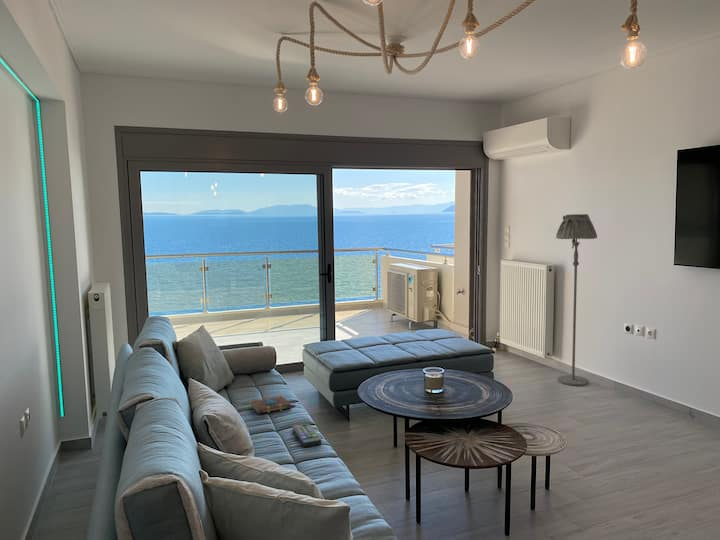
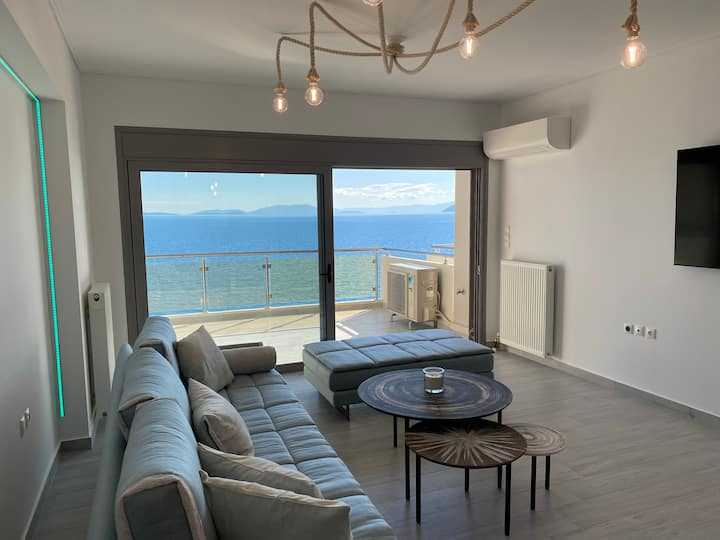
- floor lamp (574, 298)
- remote control (306, 434)
- book (273, 403)
